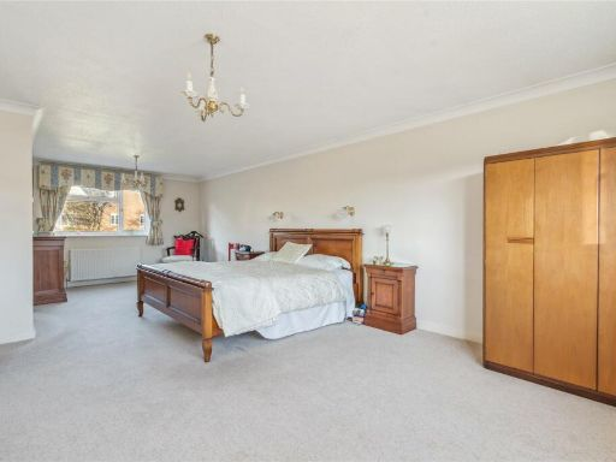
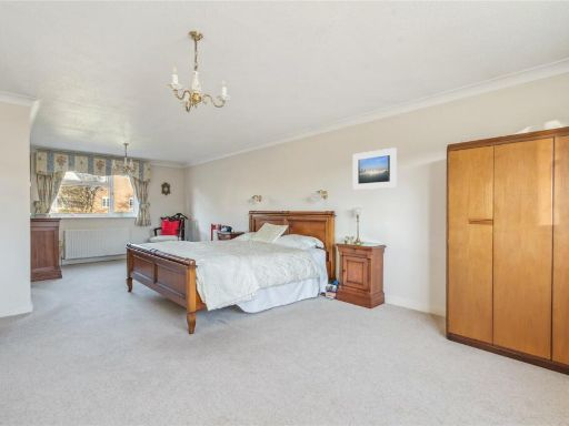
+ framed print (373, 170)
